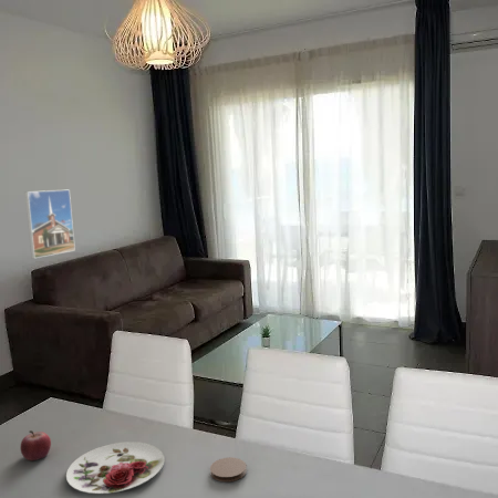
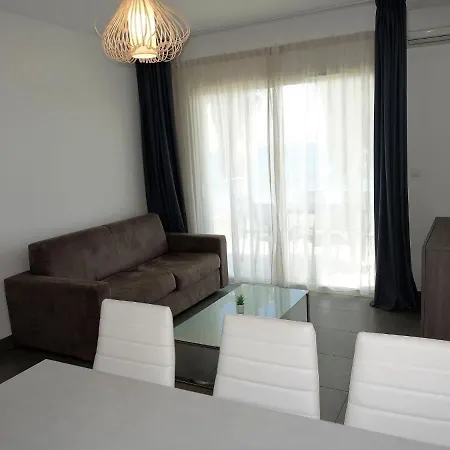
- coaster (228, 469)
- fruit (35, 443)
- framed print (51, 222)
- plate (116, 465)
